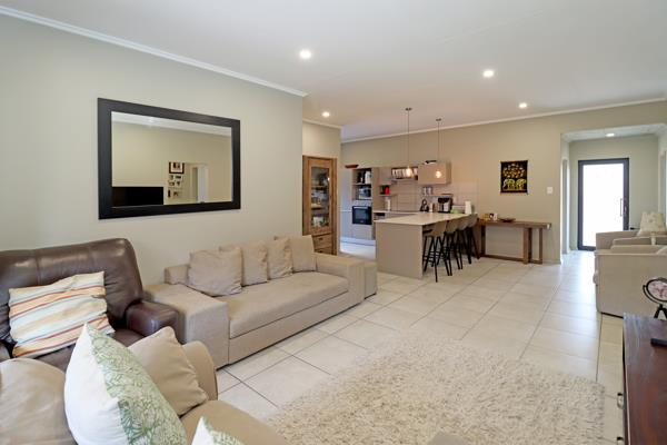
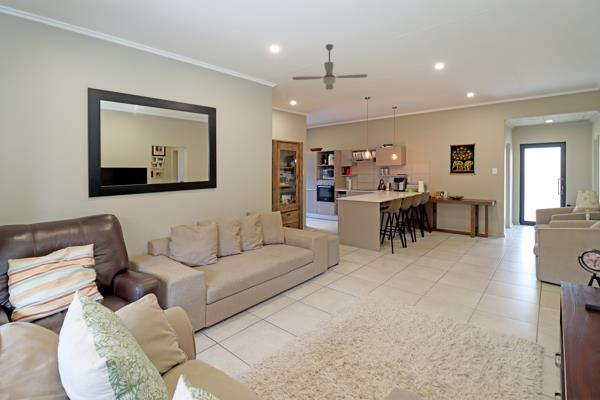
+ ceiling fan (329, 64)
